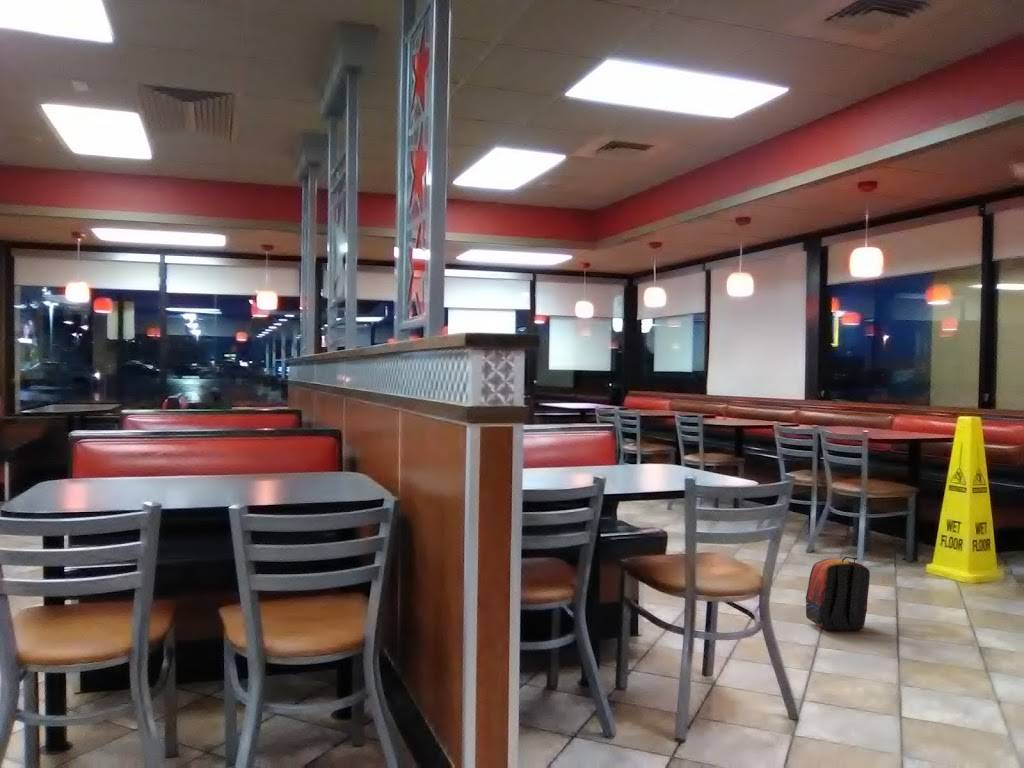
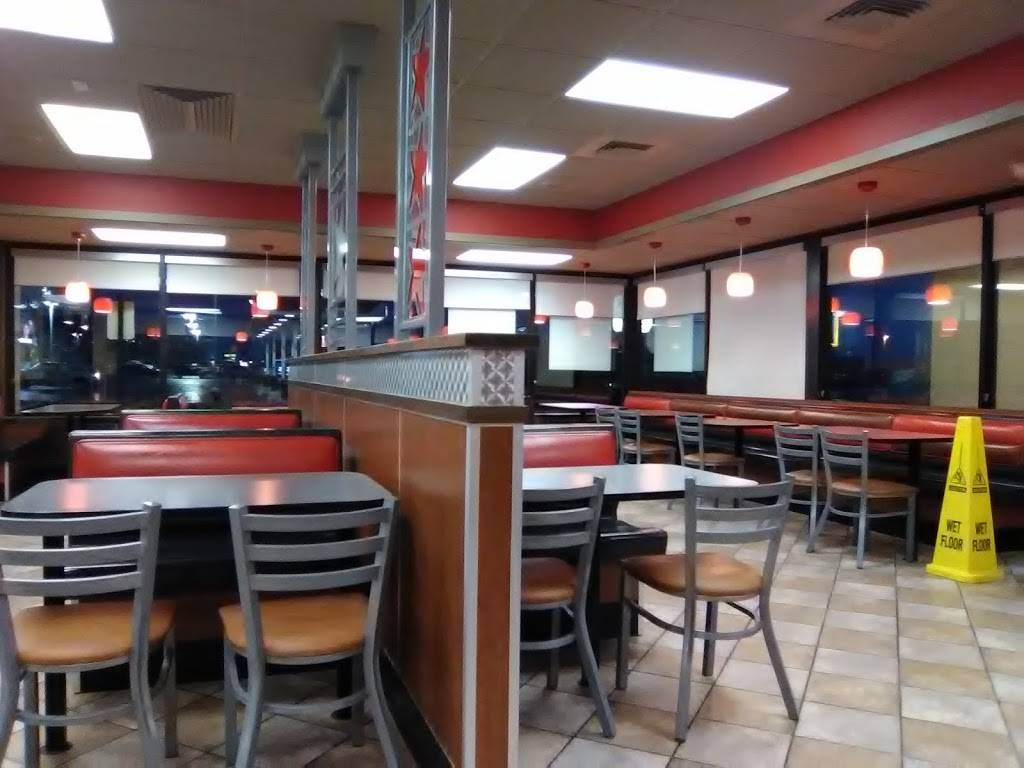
- backpack (838, 590)
